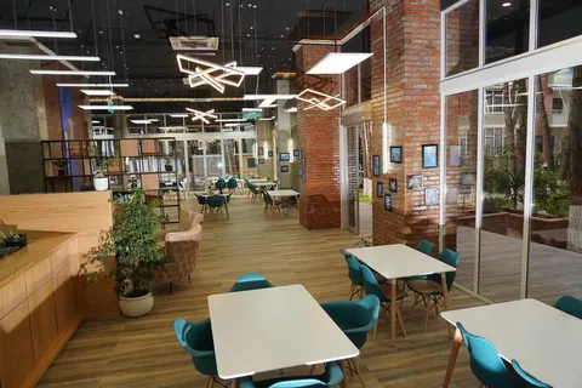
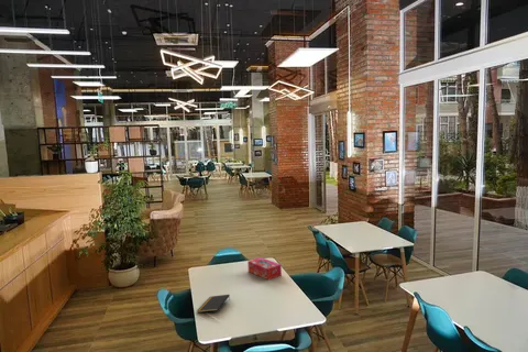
+ notepad (213, 302)
+ tissue box (264, 267)
